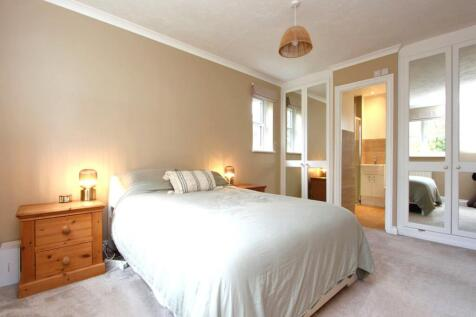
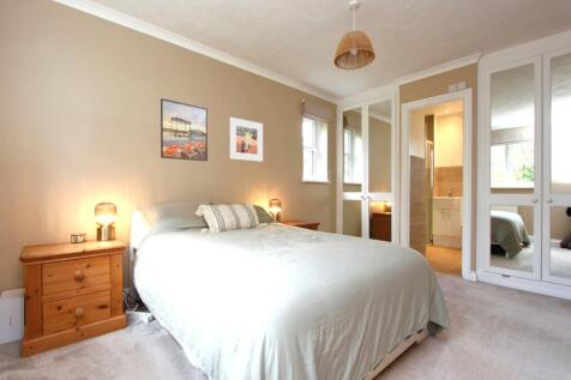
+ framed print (185, 131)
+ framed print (246, 140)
